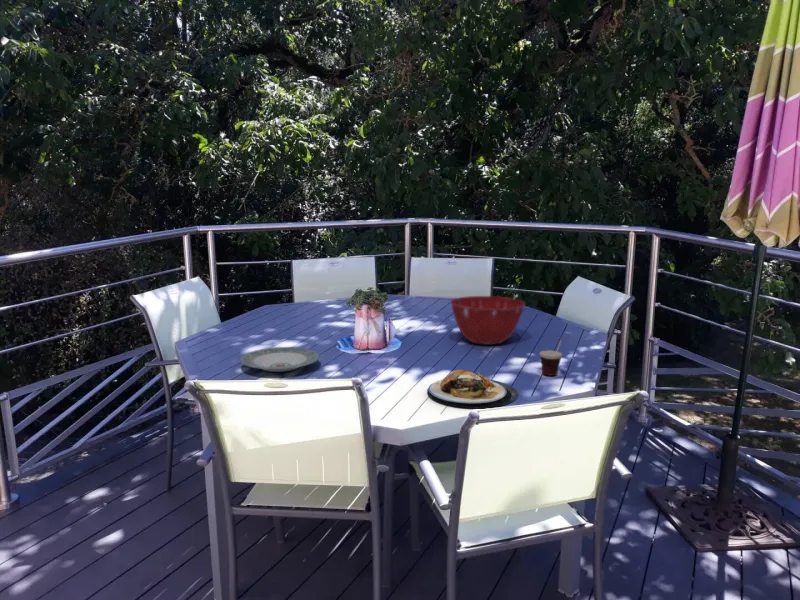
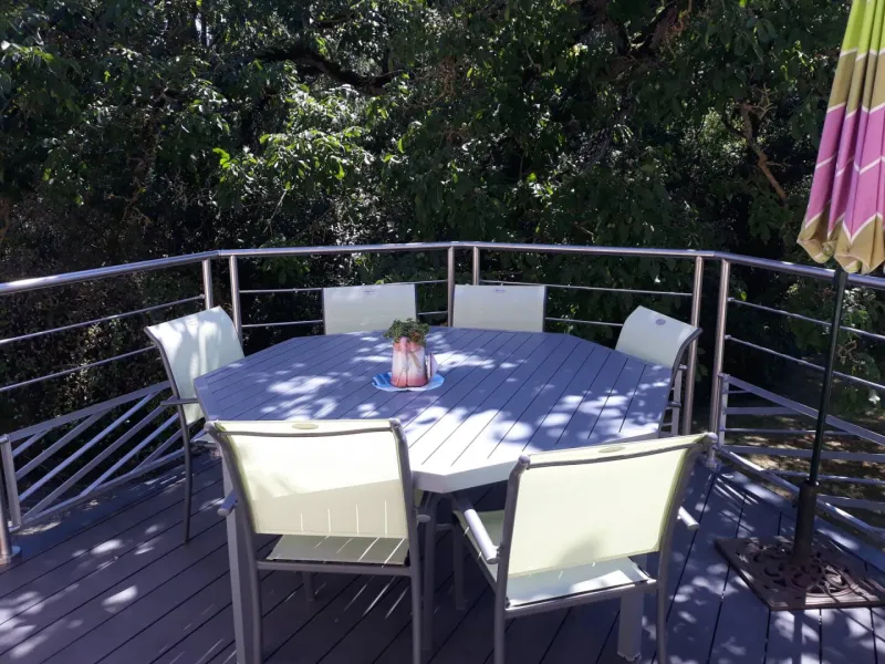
- plate (472, 380)
- mixing bowl (487, 321)
- cup (556, 355)
- plate (280, 361)
